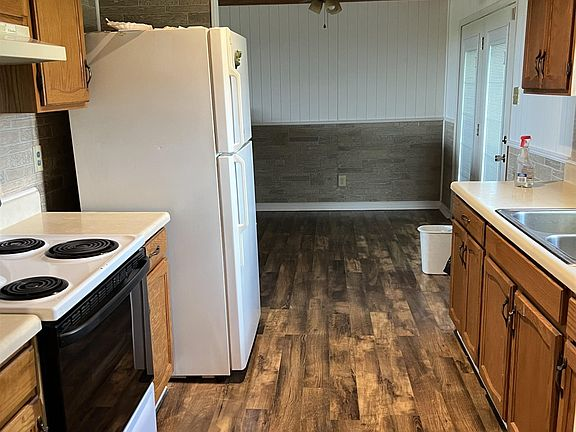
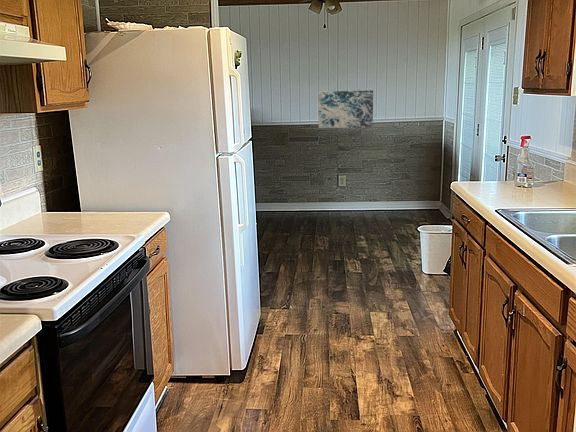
+ wall art (345, 109)
